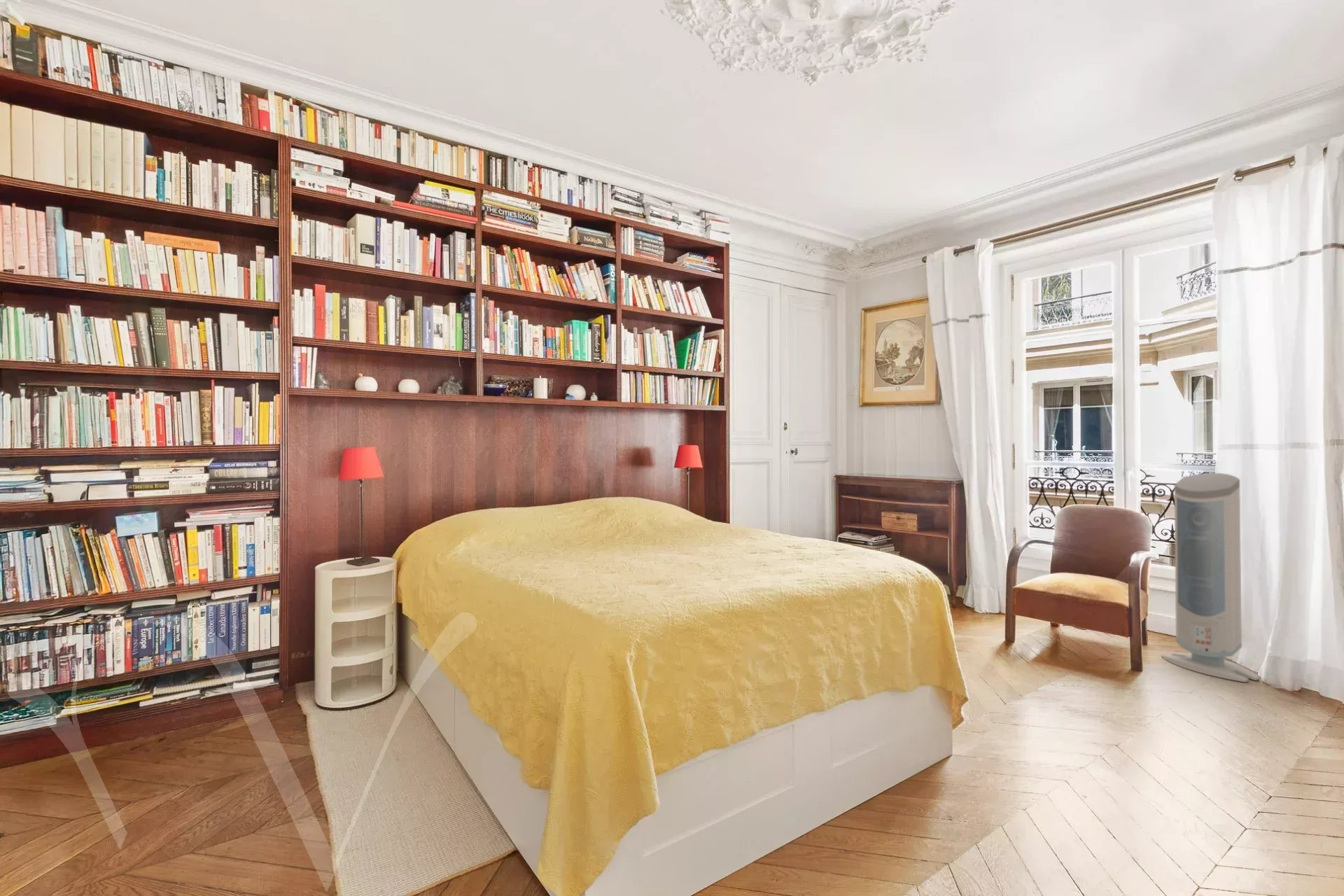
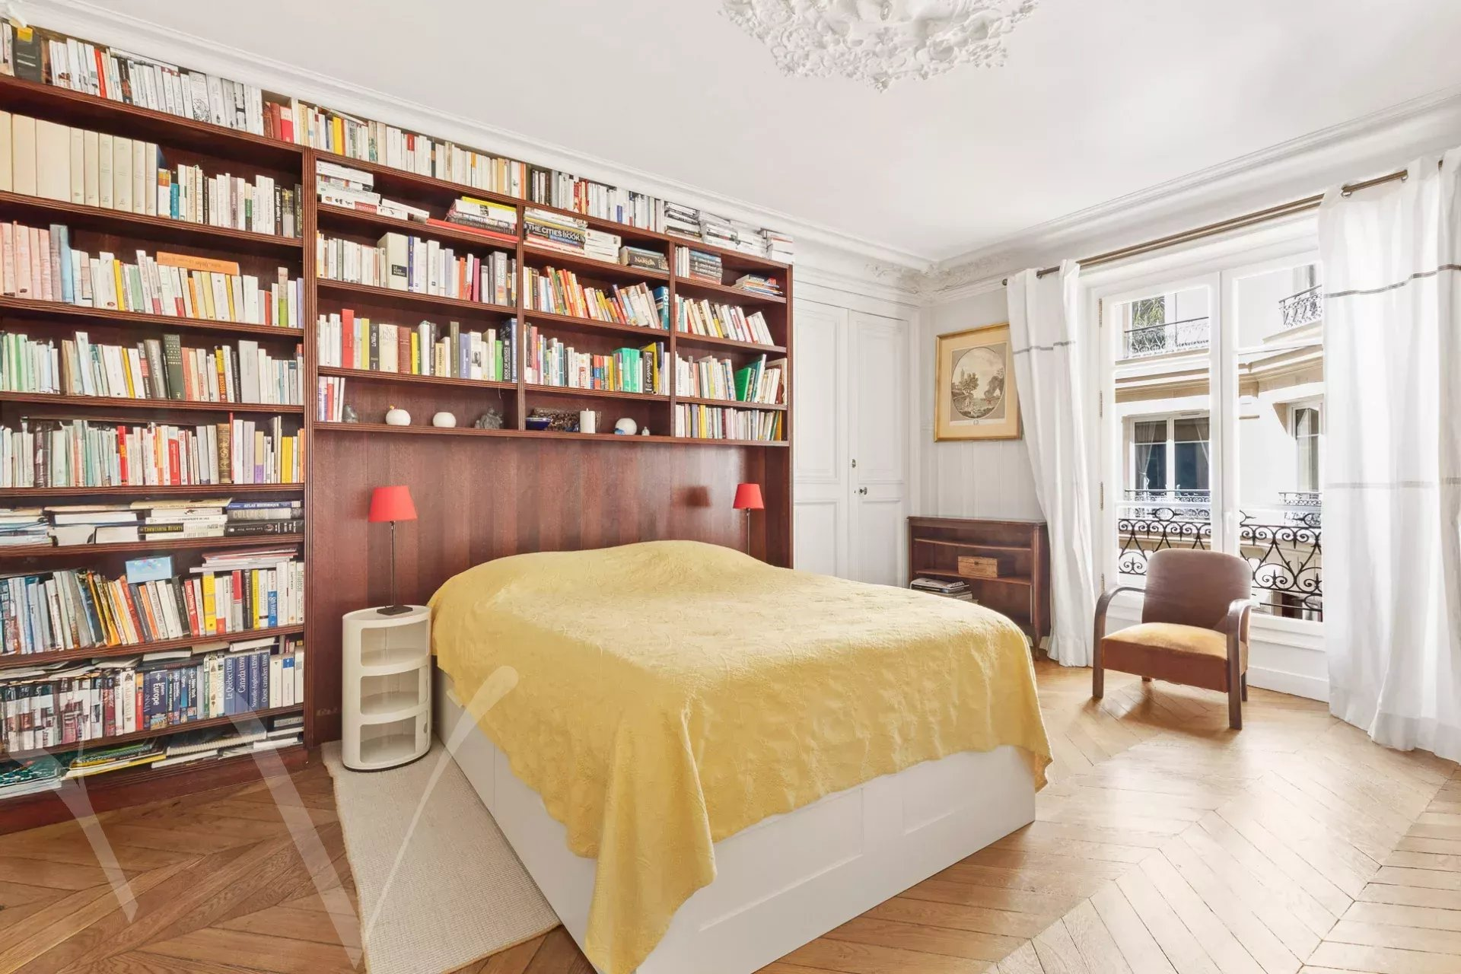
- air purifier (1207, 570)
